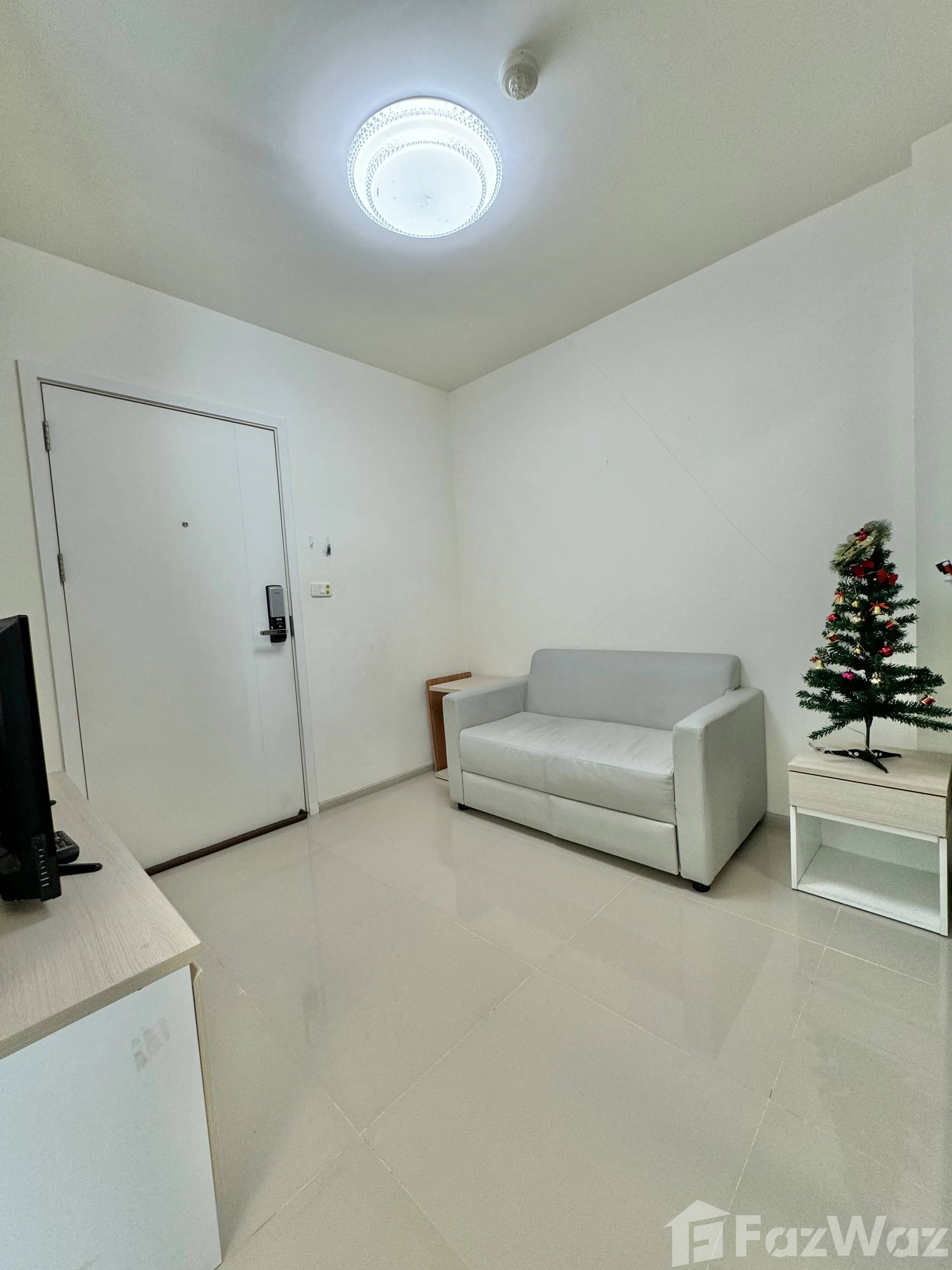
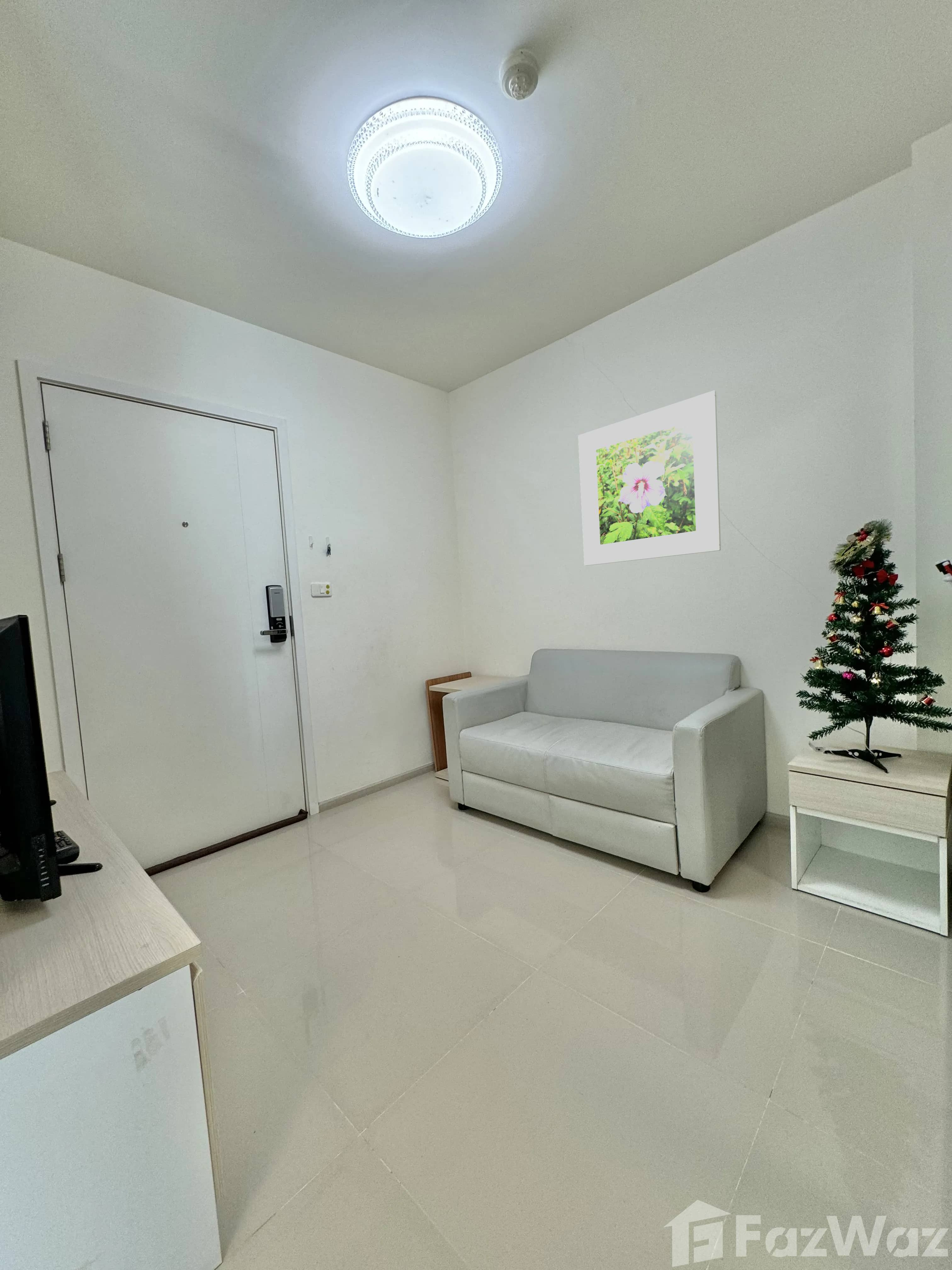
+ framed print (643, 488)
